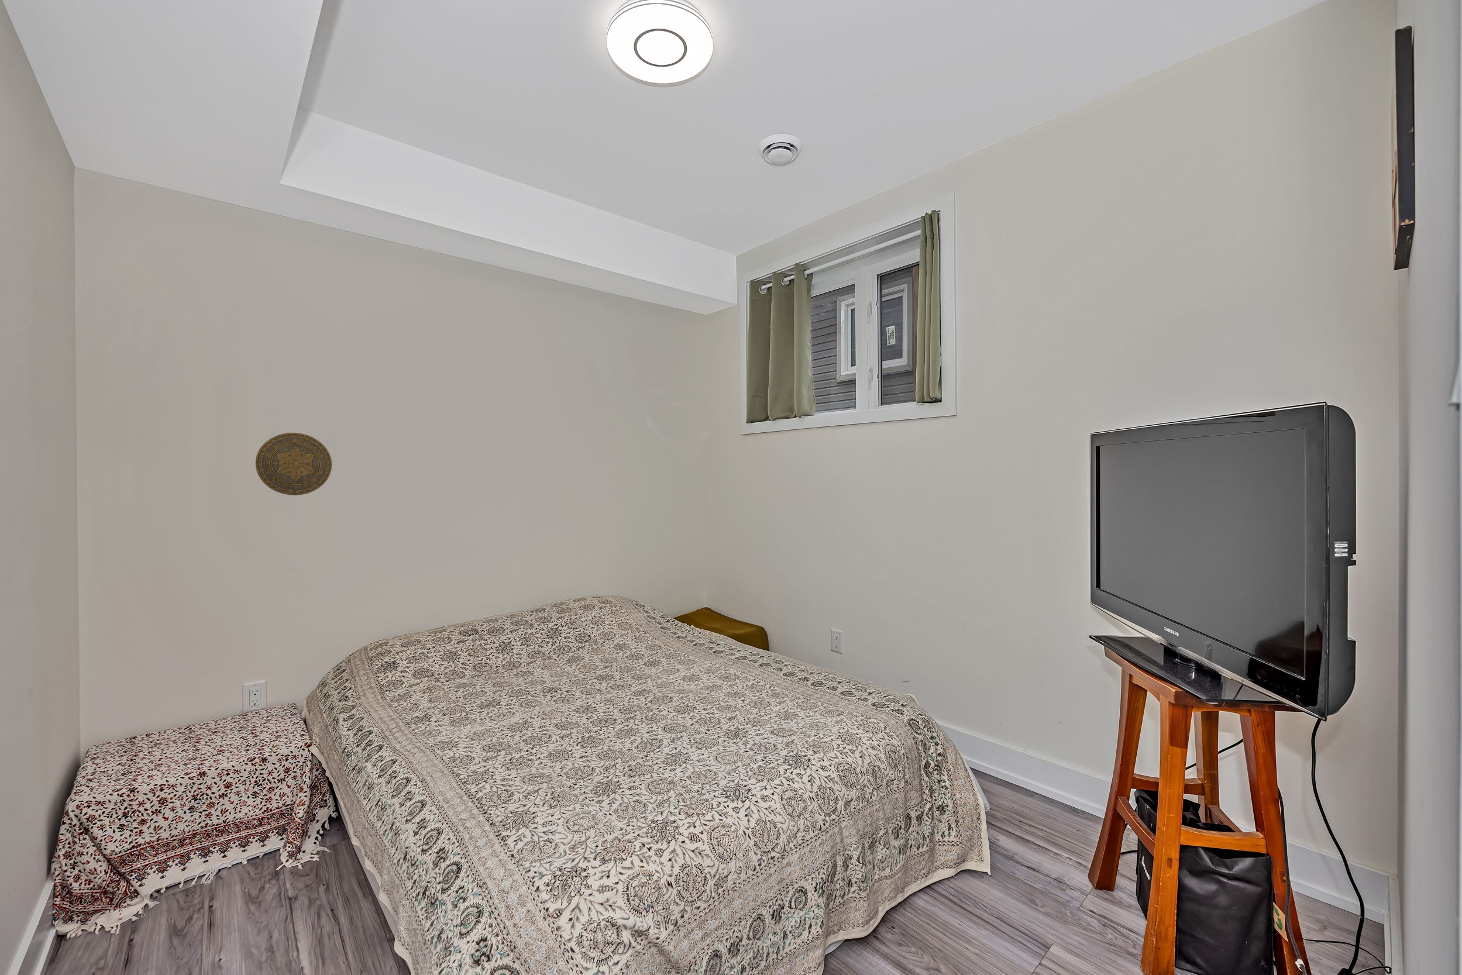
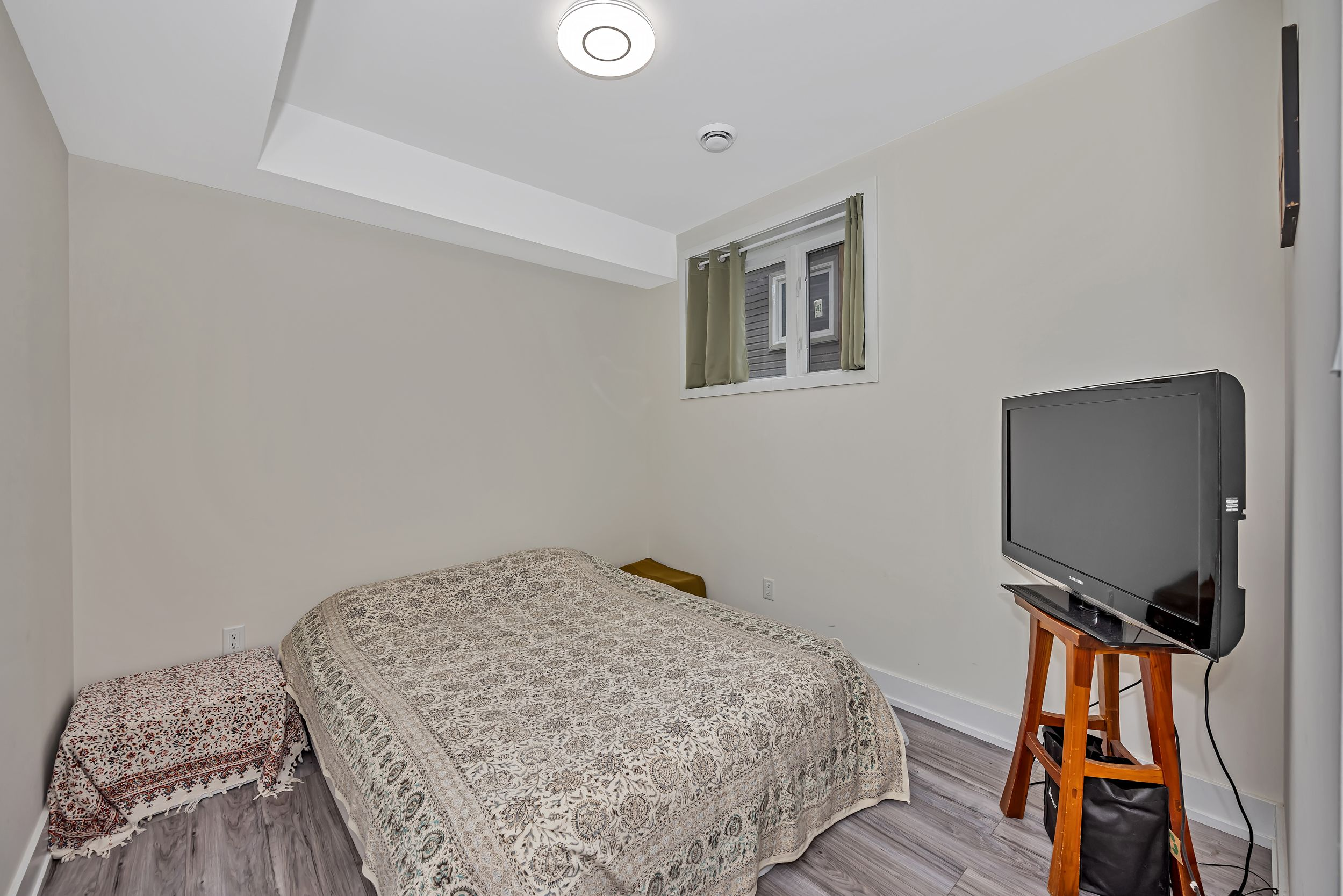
- decorative plate (295, 464)
